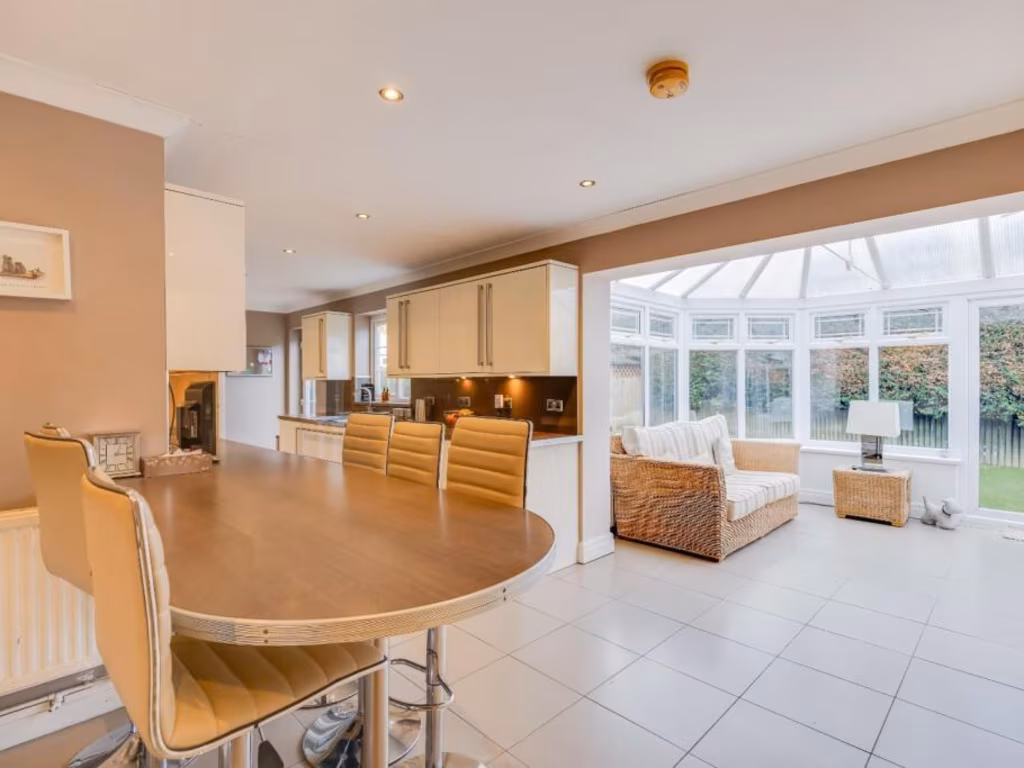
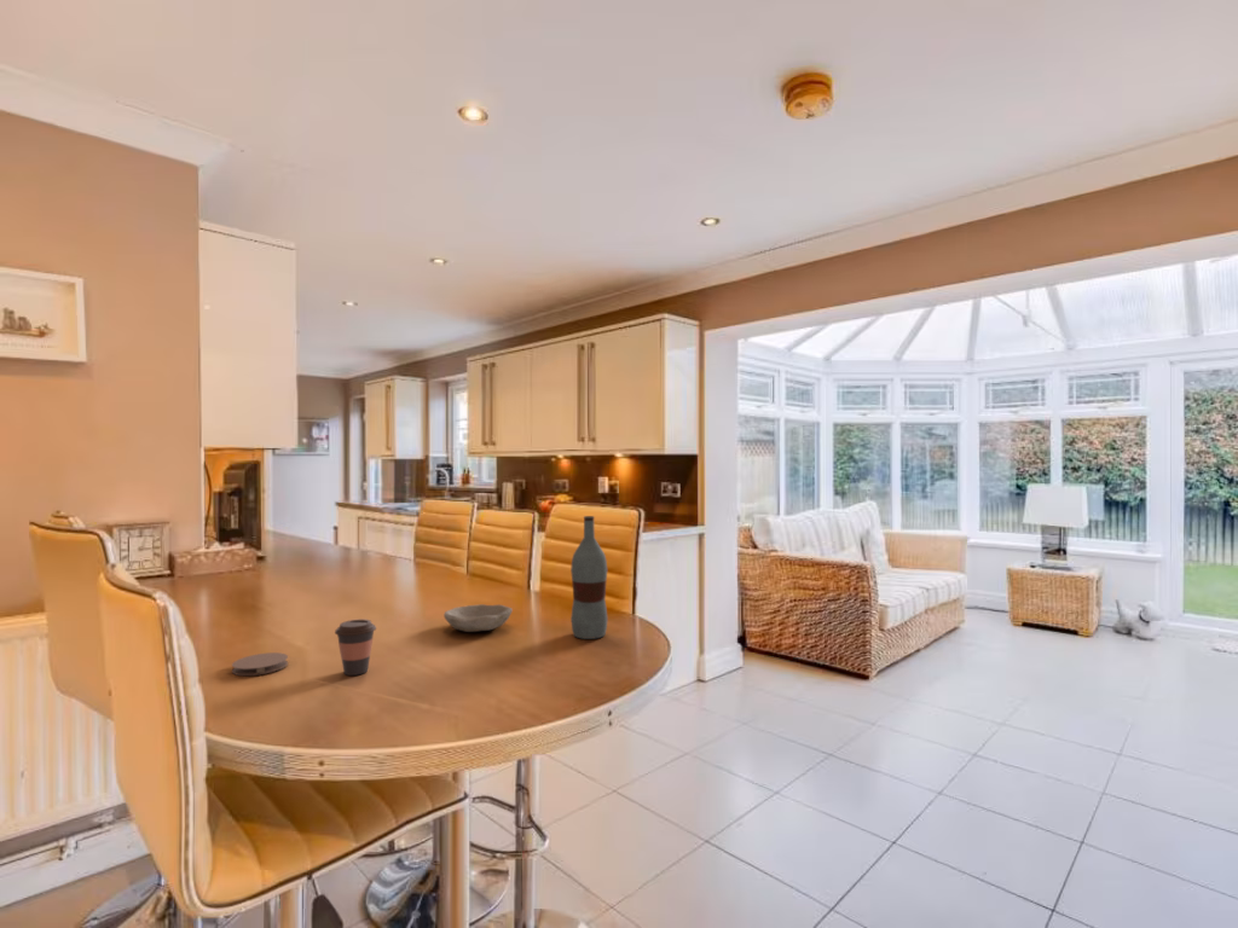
+ bowl (478, 617)
+ coaster (260, 663)
+ bottle (589, 575)
+ coffee cup (355, 646)
